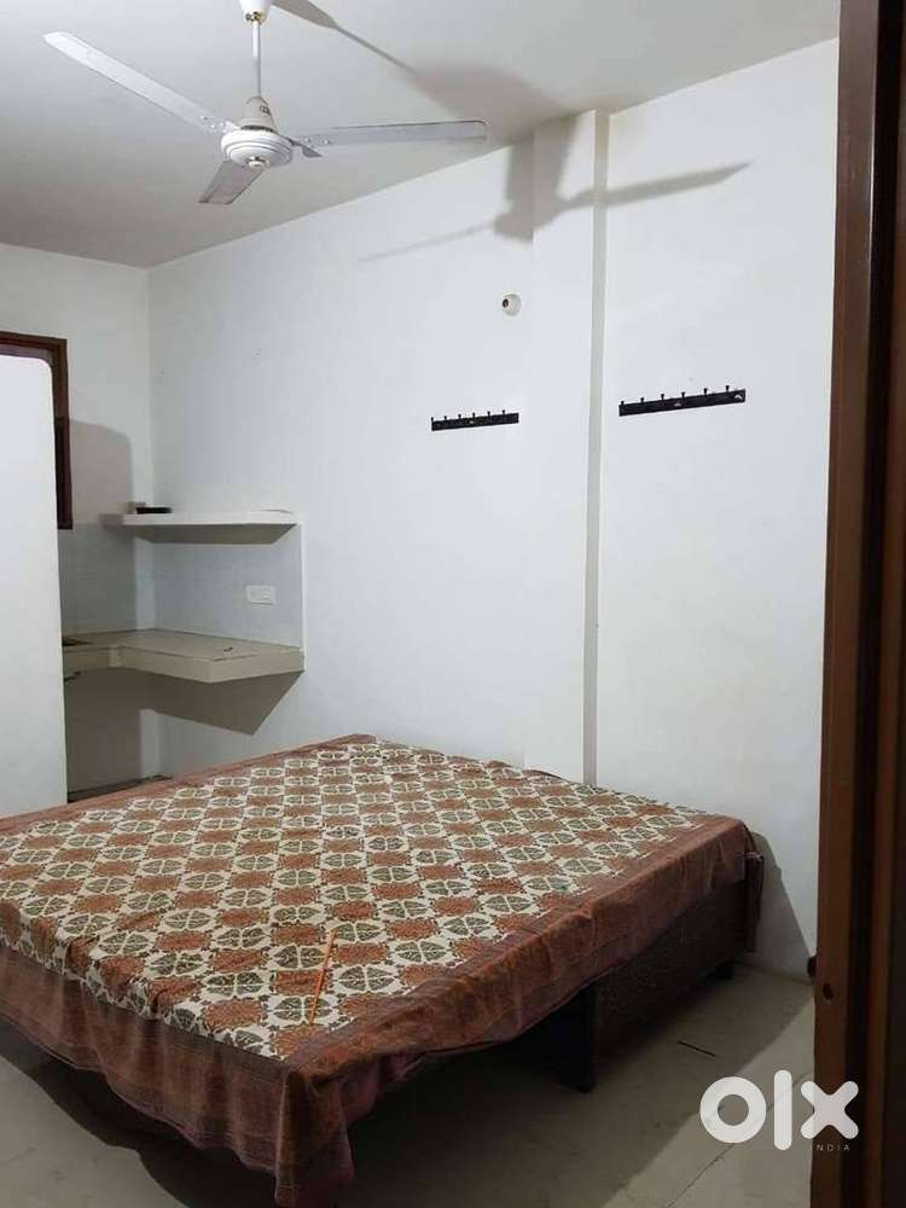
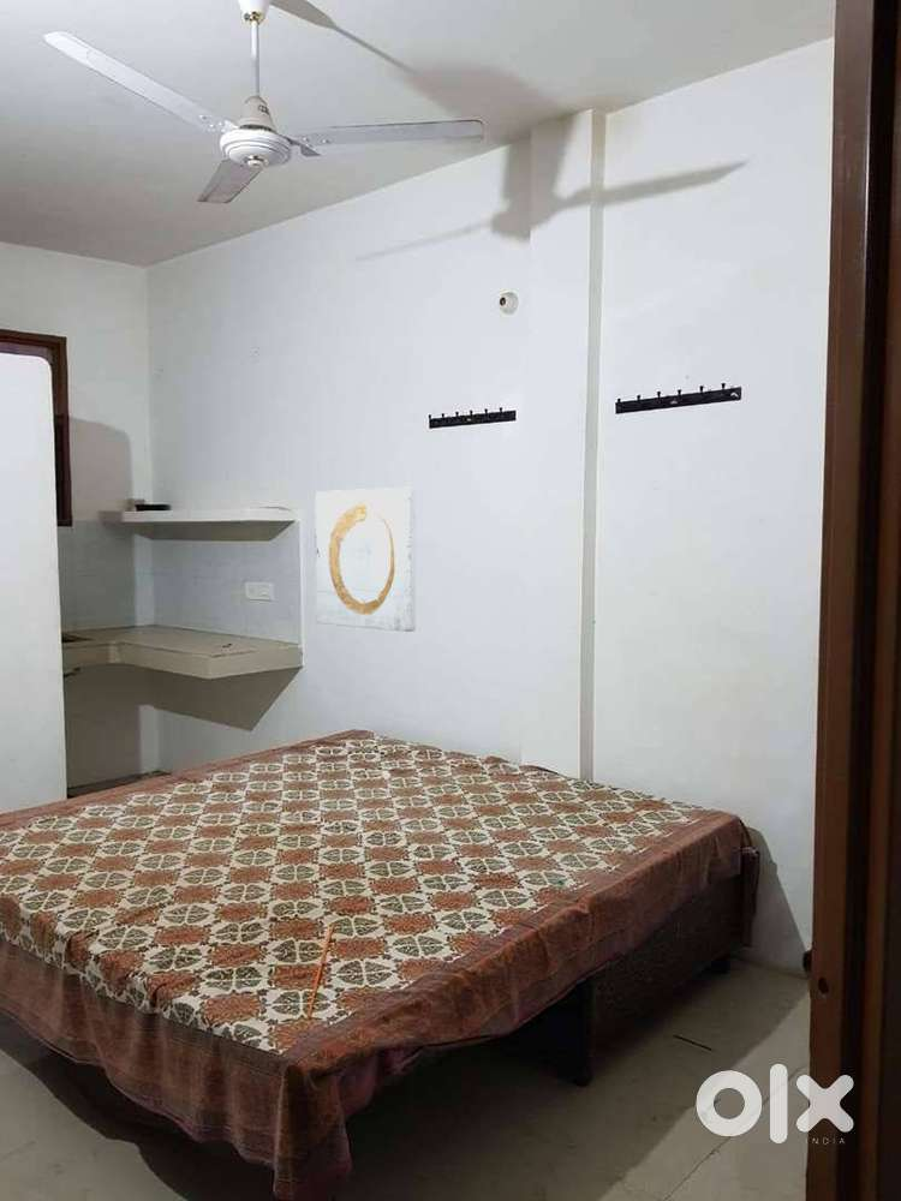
+ wall art (363, 558)
